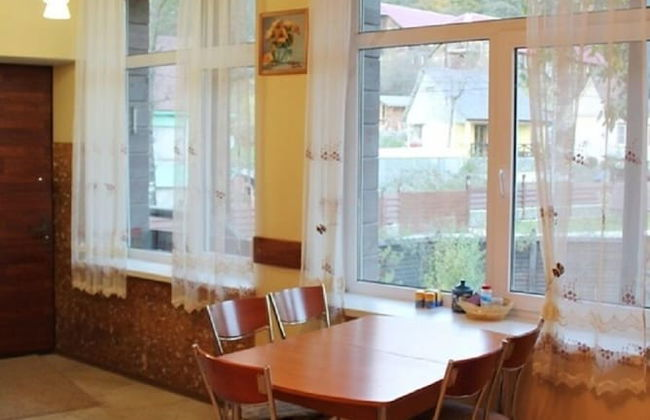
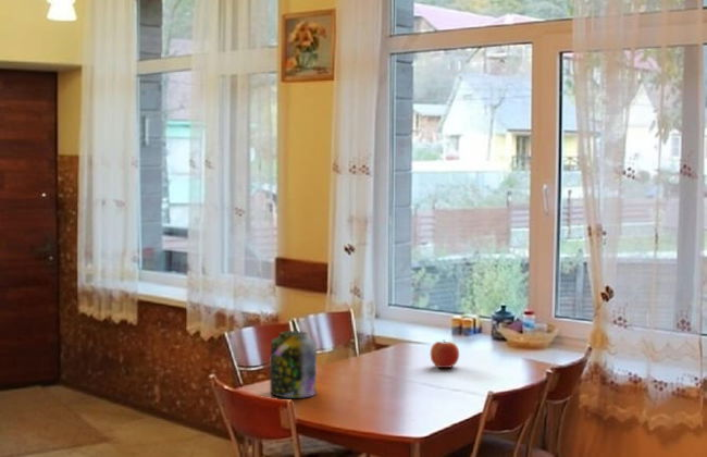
+ jar (293, 362)
+ fruit (444, 353)
